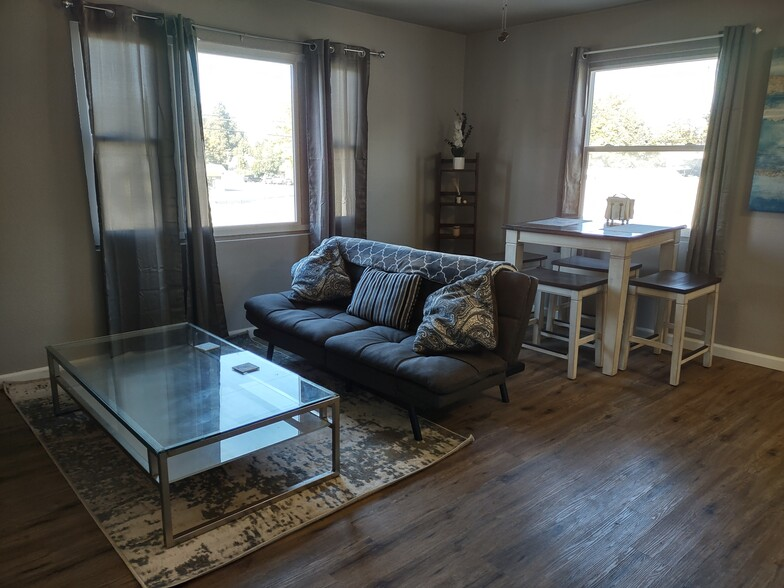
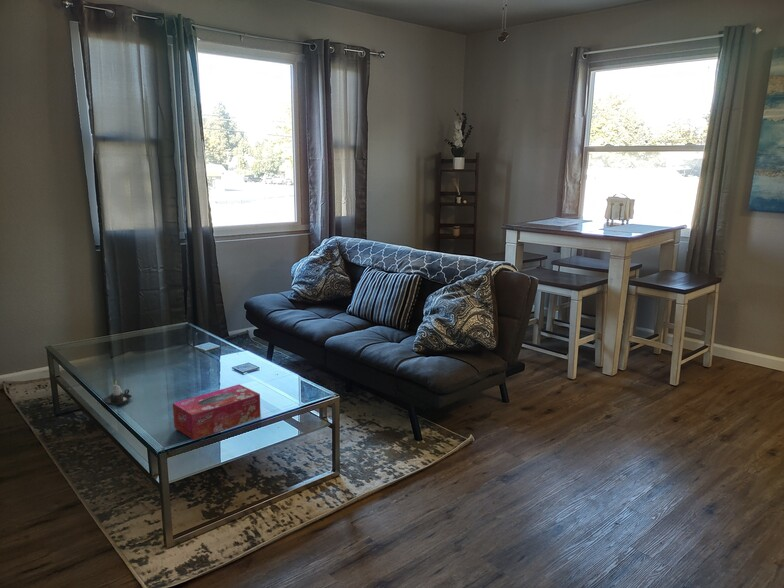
+ tissue box (217, 410)
+ candle (117, 390)
